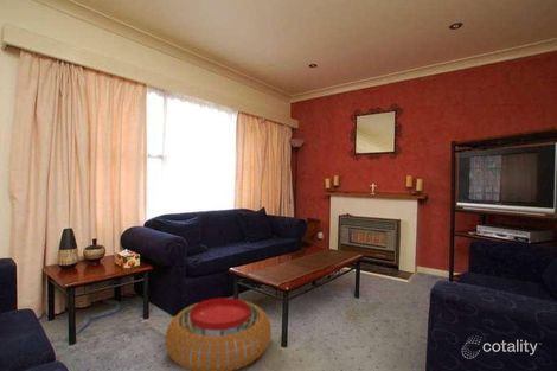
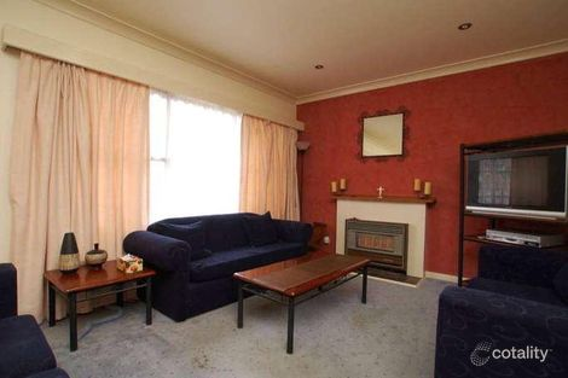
- pouf (219, 327)
